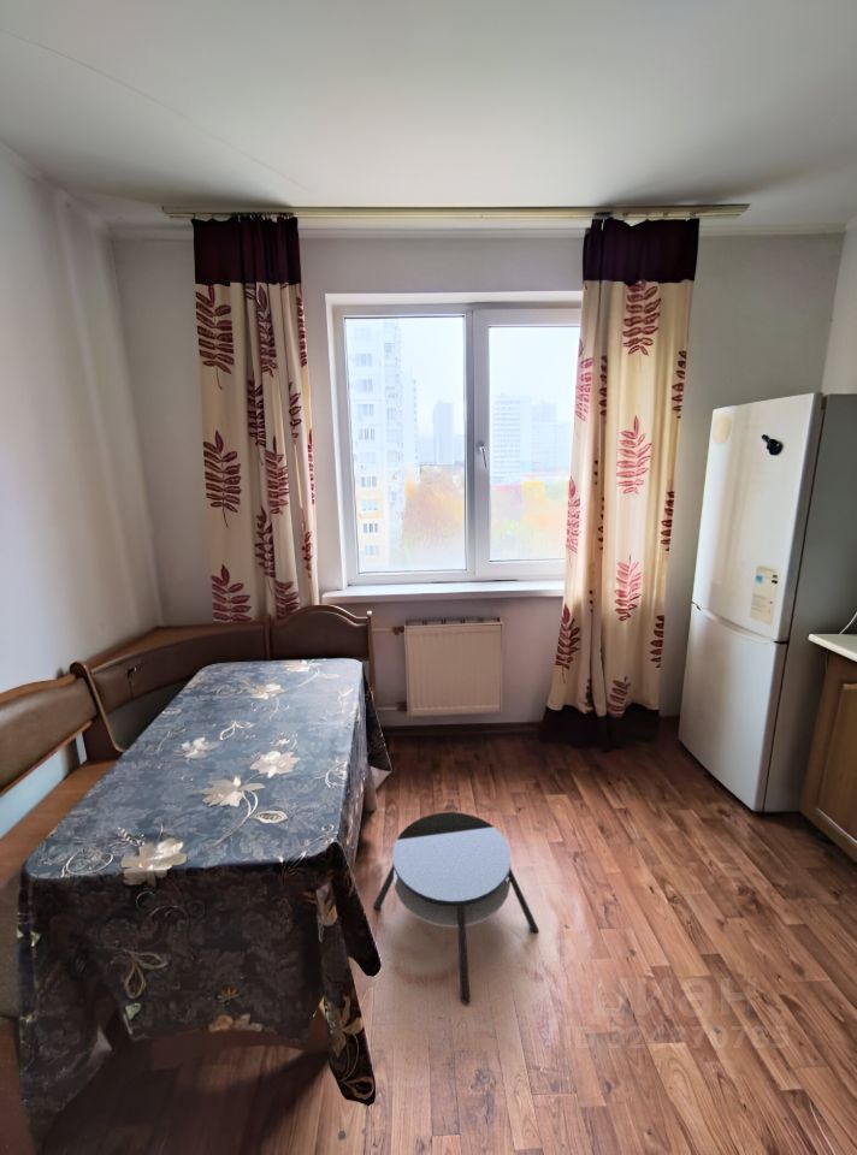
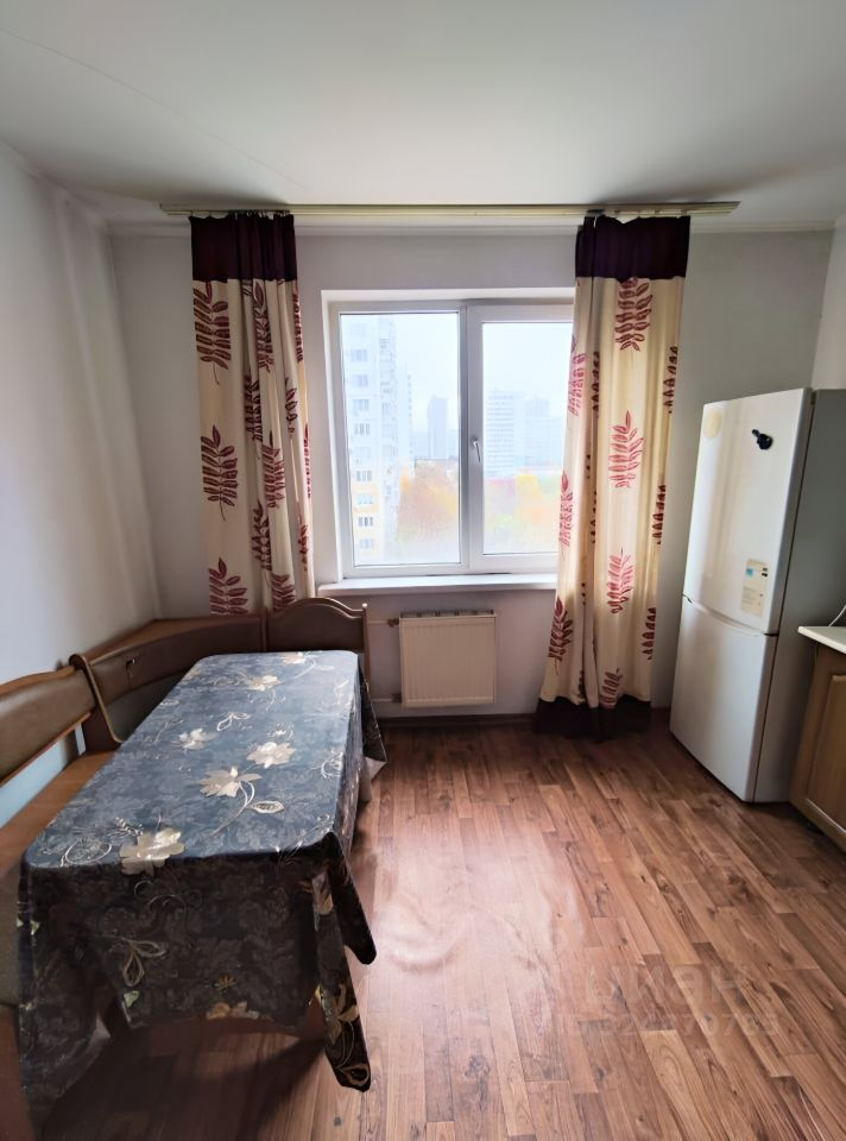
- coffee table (451, 884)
